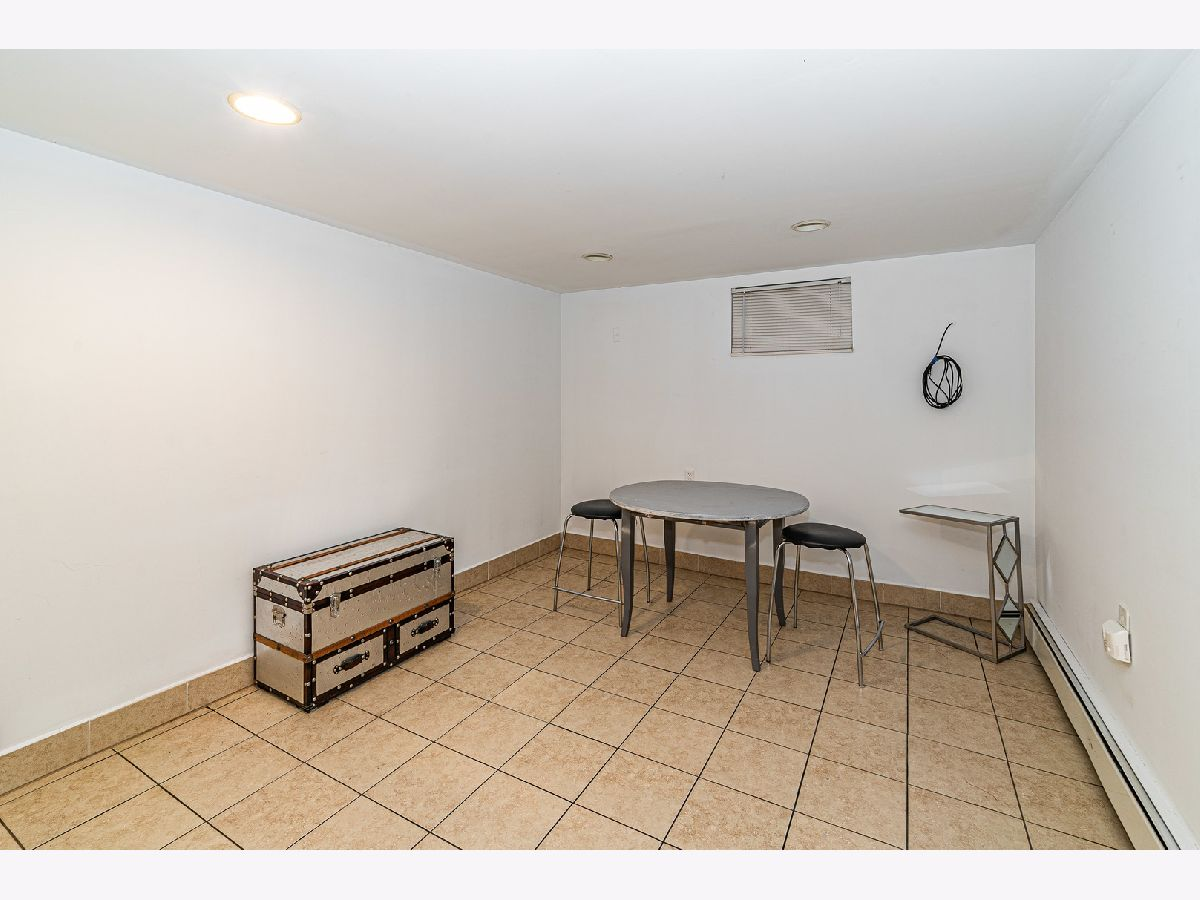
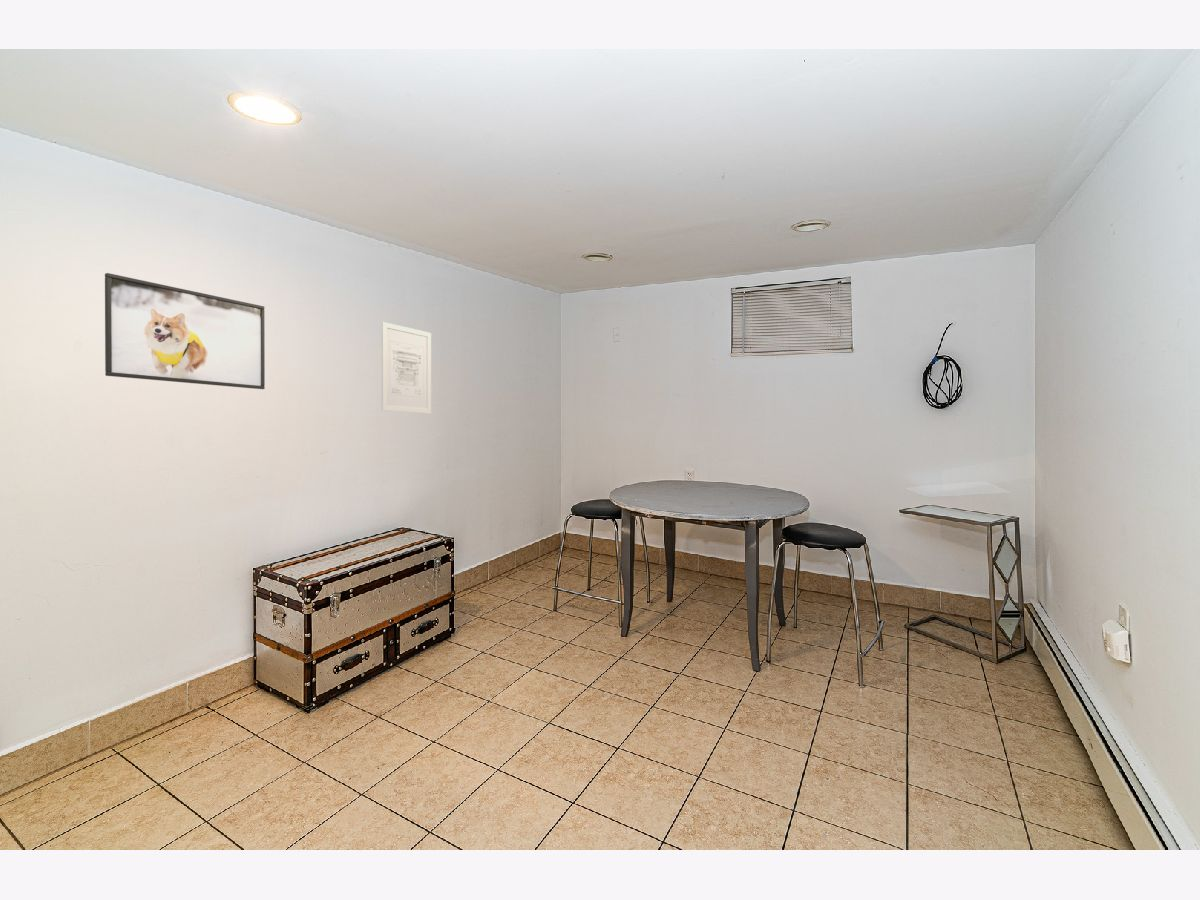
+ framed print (193, 337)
+ wall art (407, 369)
